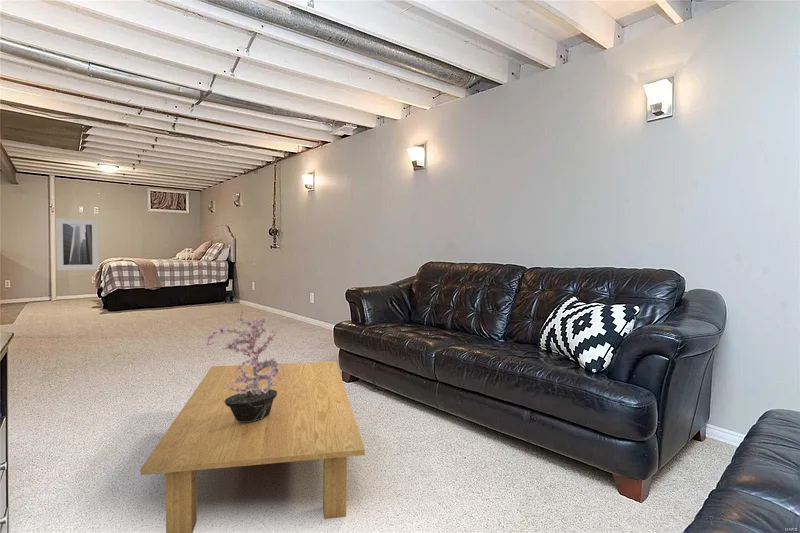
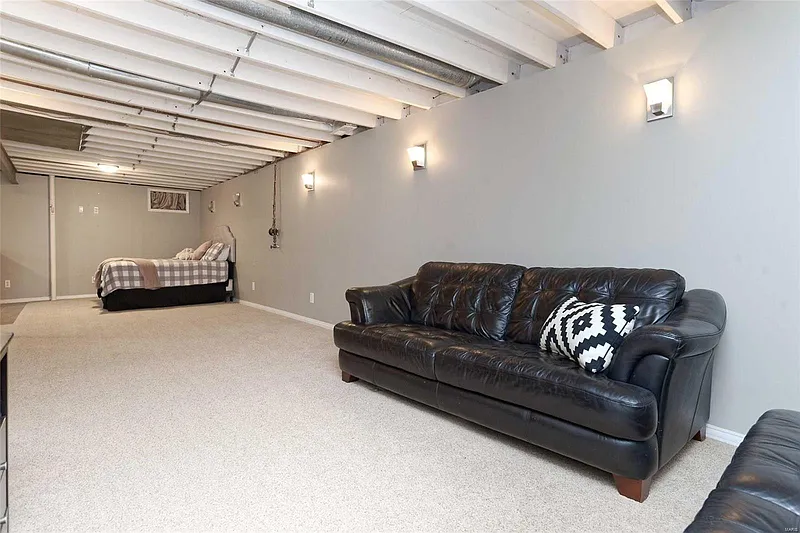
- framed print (77, 244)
- coffee table (269, 427)
- potted plant (245, 370)
